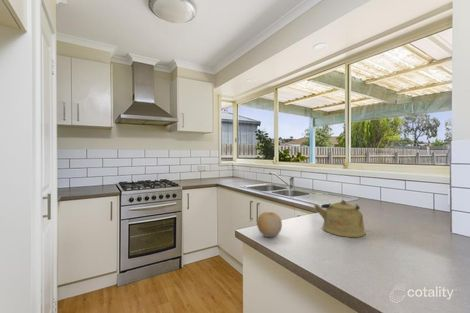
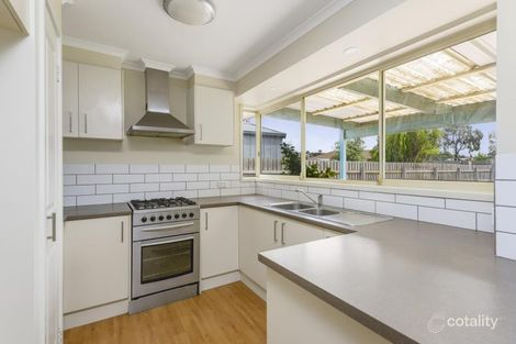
- fruit (269, 224)
- kettle (338, 214)
